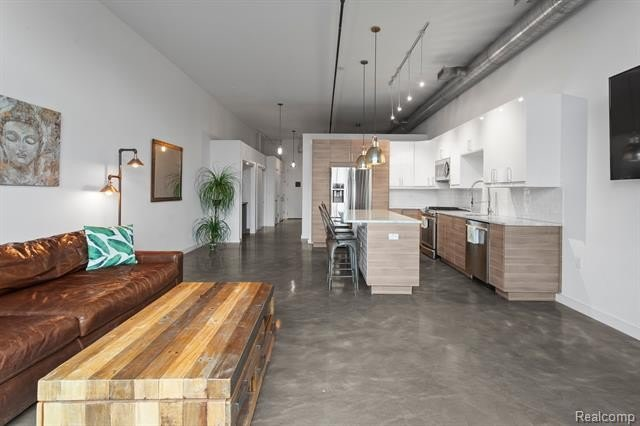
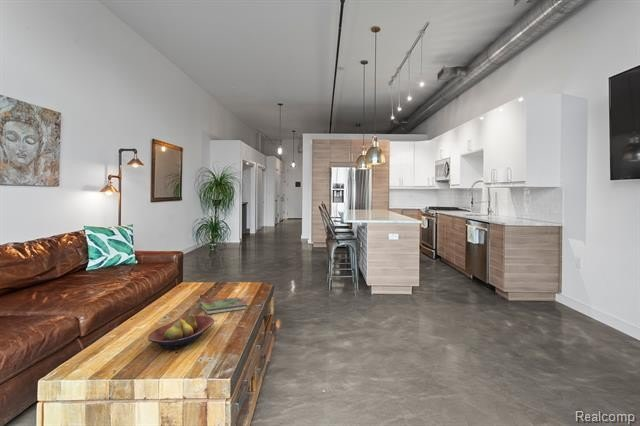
+ fruit bowl (183, 328)
+ book (223, 304)
